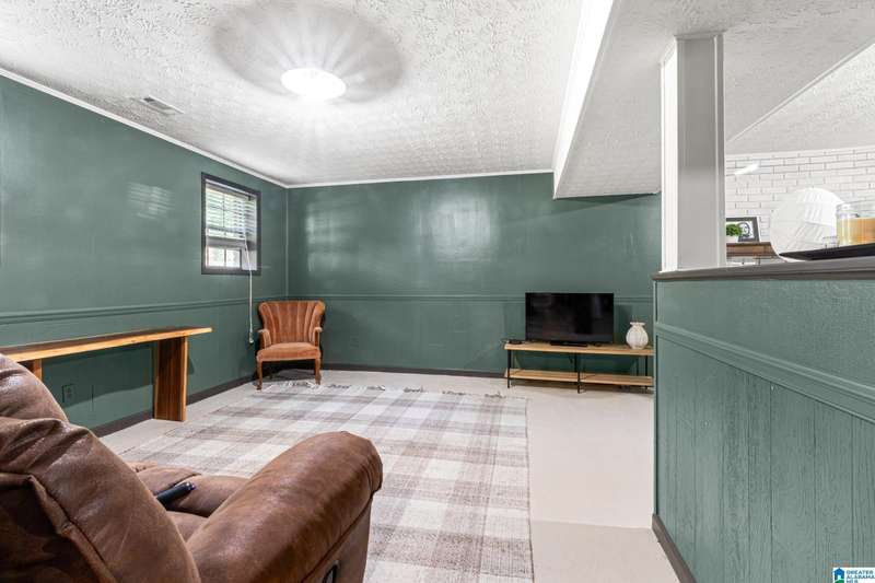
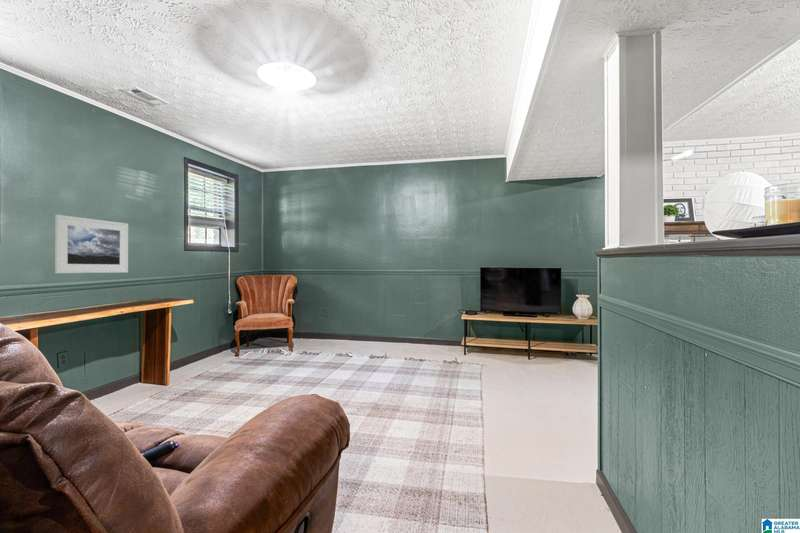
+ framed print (94, 246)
